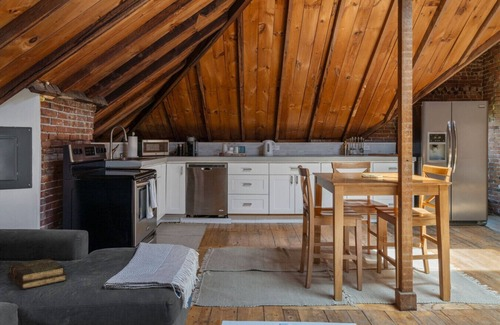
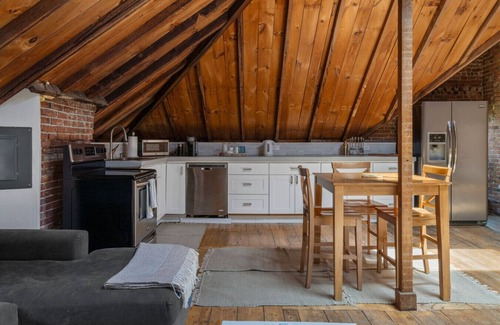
- book (36, 272)
